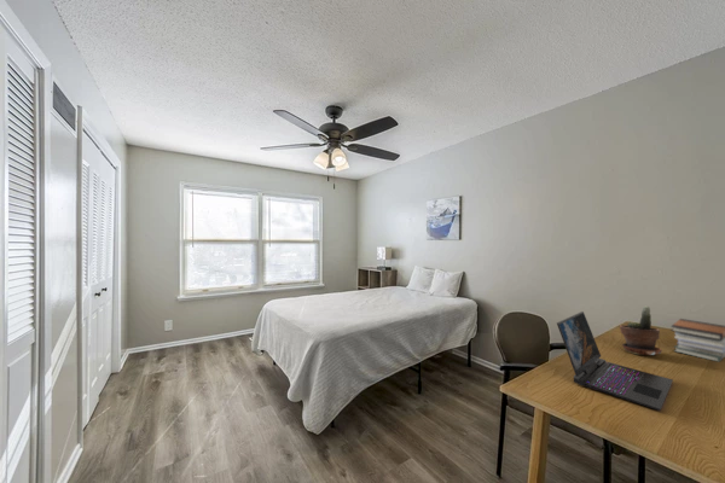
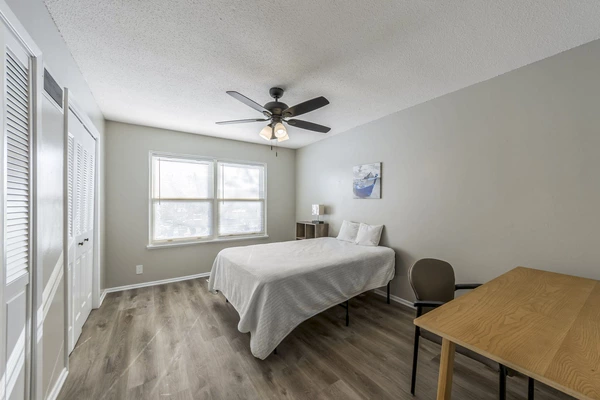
- potted plant (639, 330)
- laptop (610, 362)
- book stack (700, 338)
